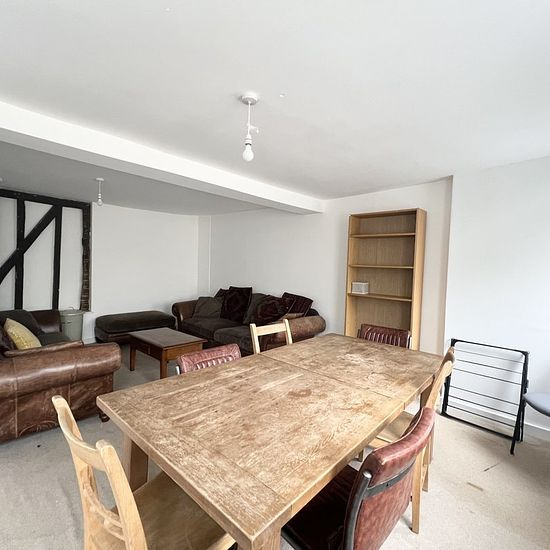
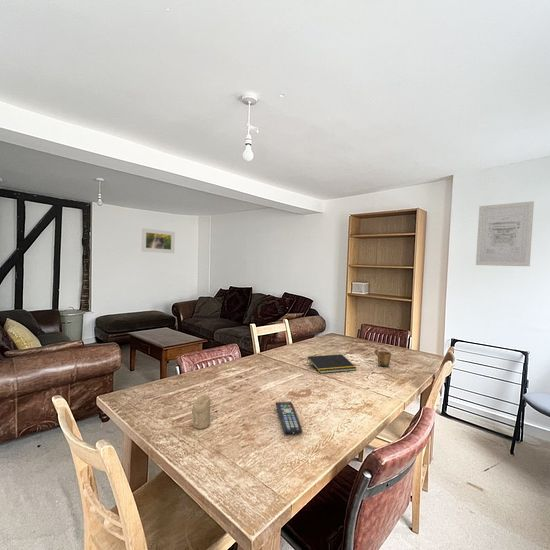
+ wall art (503, 234)
+ remote control (287, 416)
+ mug (381, 357)
+ candle (201, 411)
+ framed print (158, 241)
+ notepad (331, 363)
